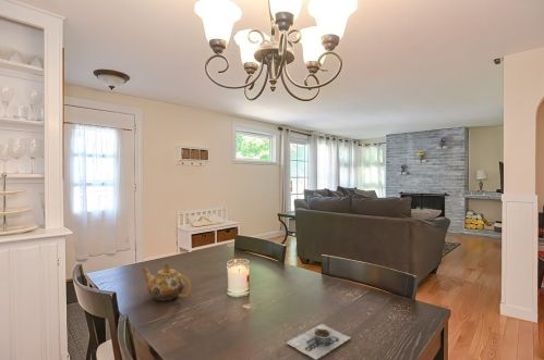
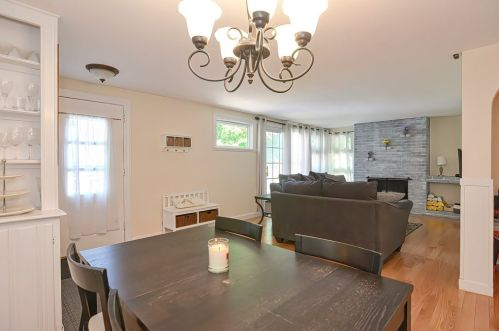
- decorative bowl (318, 335)
- teapot (166, 280)
